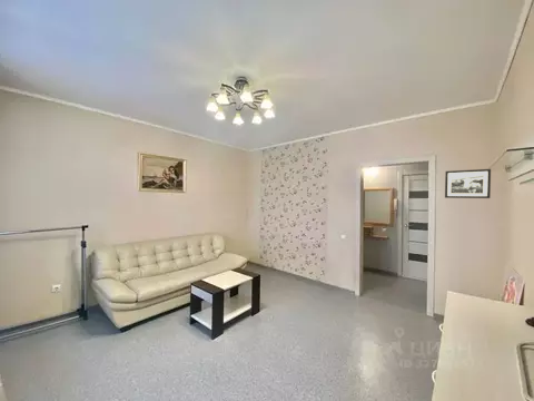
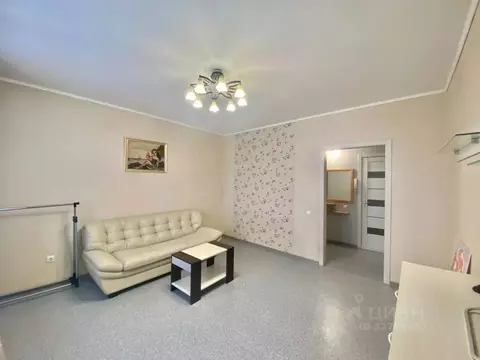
- picture frame (466, 184)
